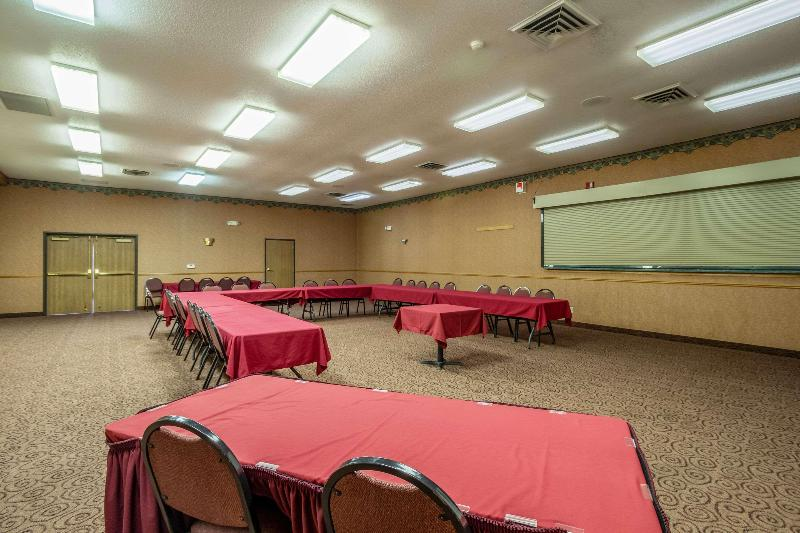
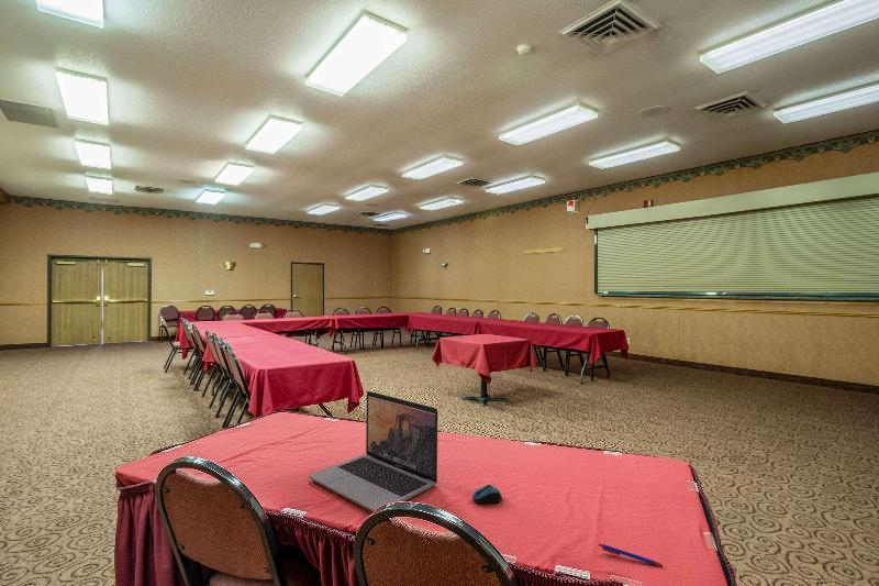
+ laptop (371, 444)
+ pen (630, 554)
+ computer mouse (487, 491)
